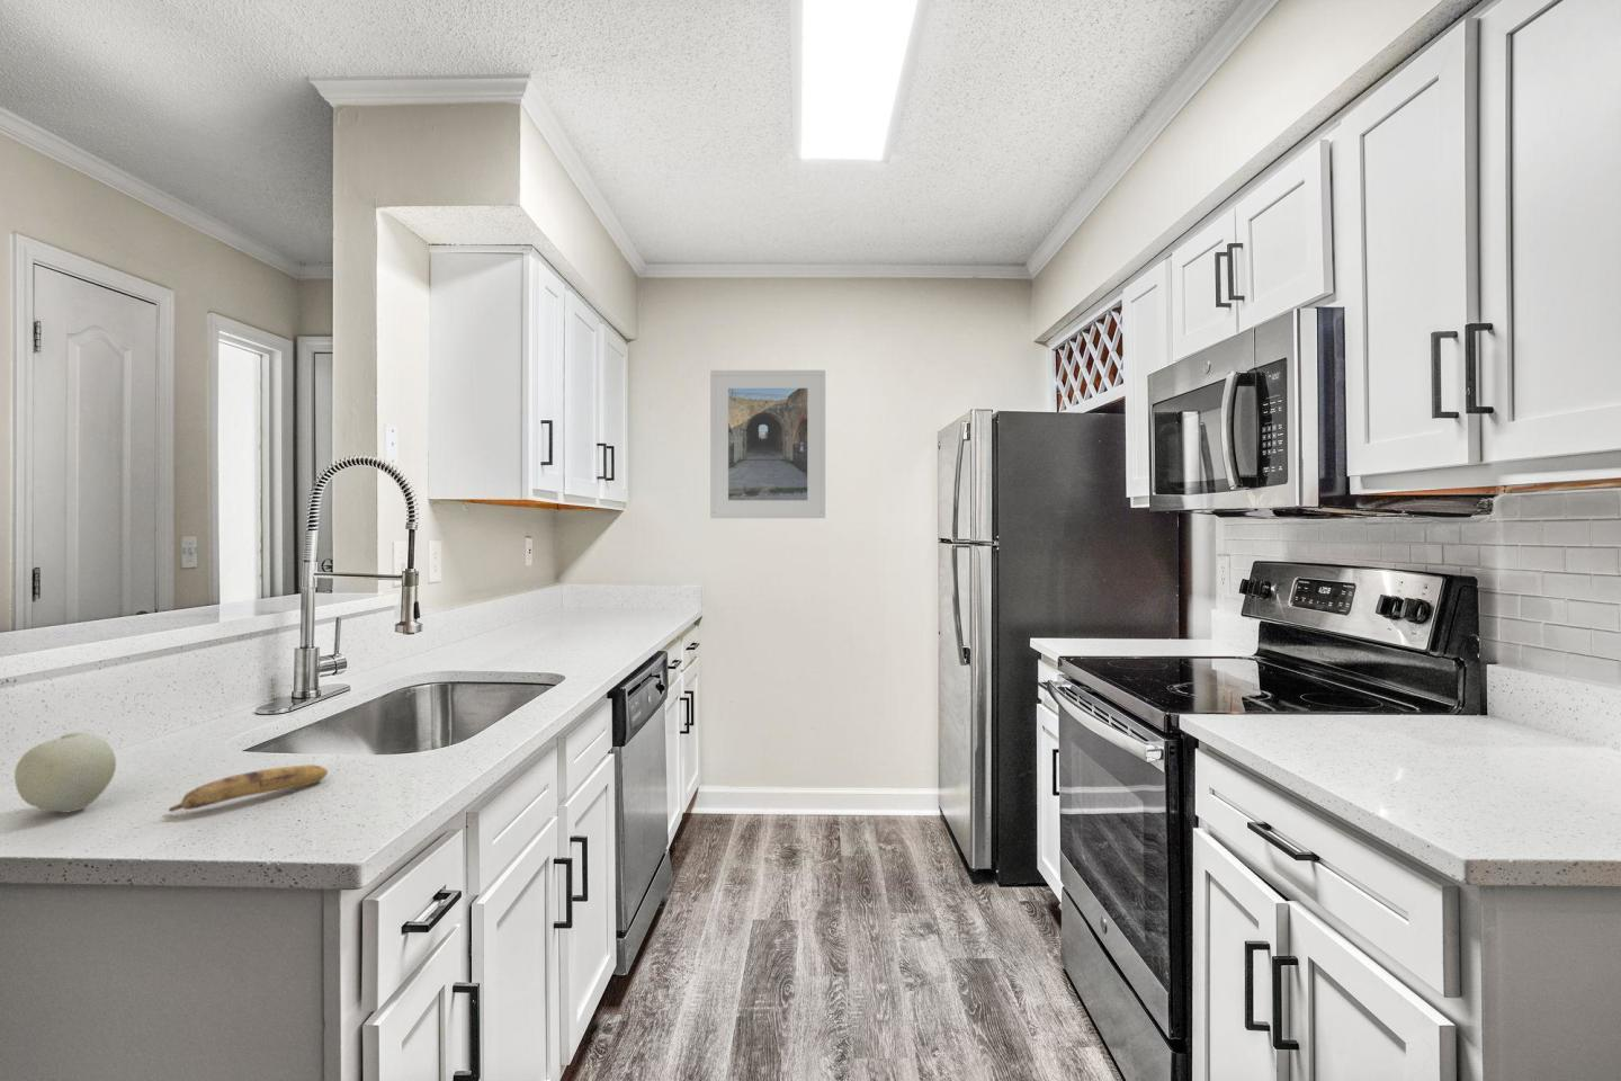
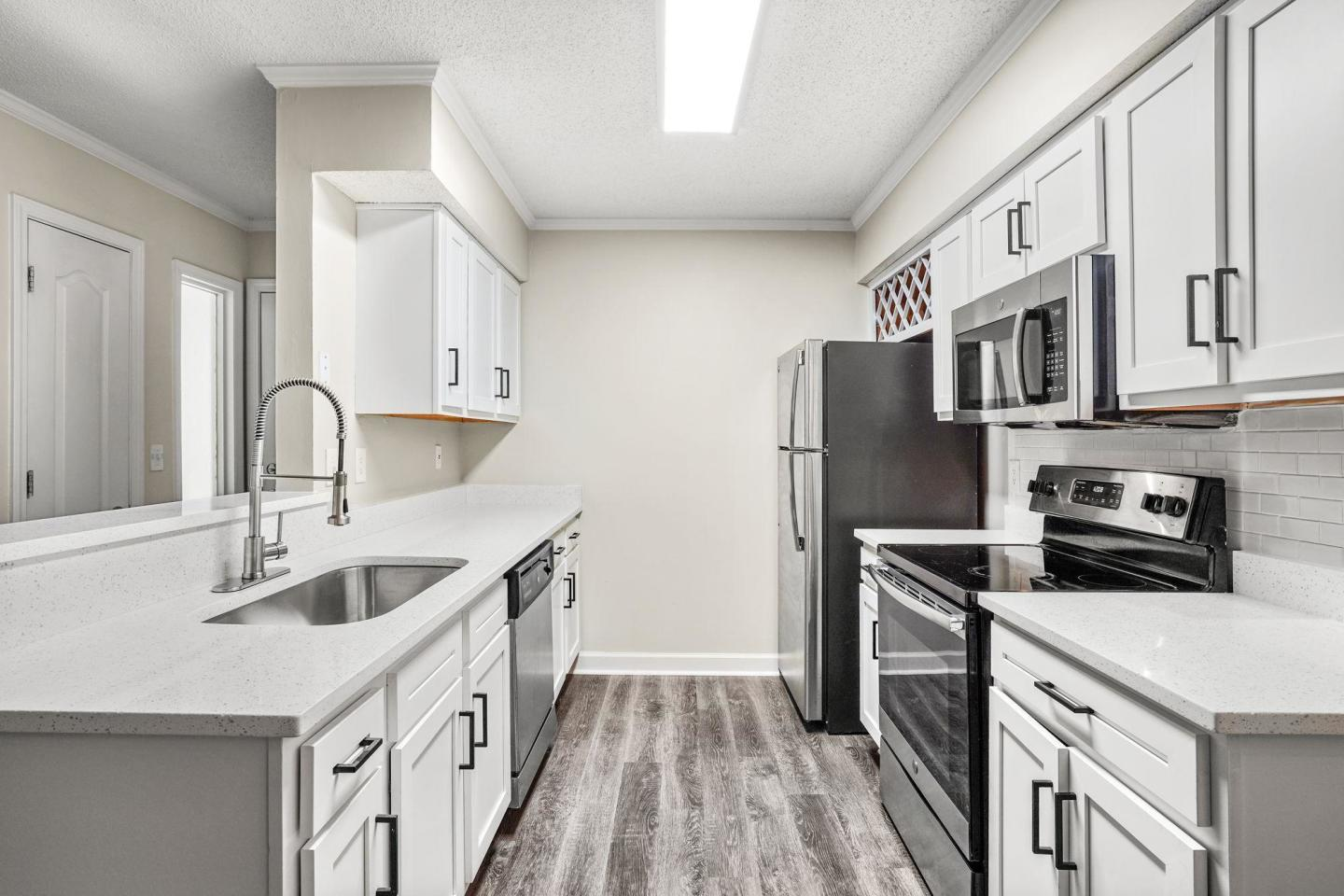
- banana (258, 783)
- fruit (66, 771)
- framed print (768, 444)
